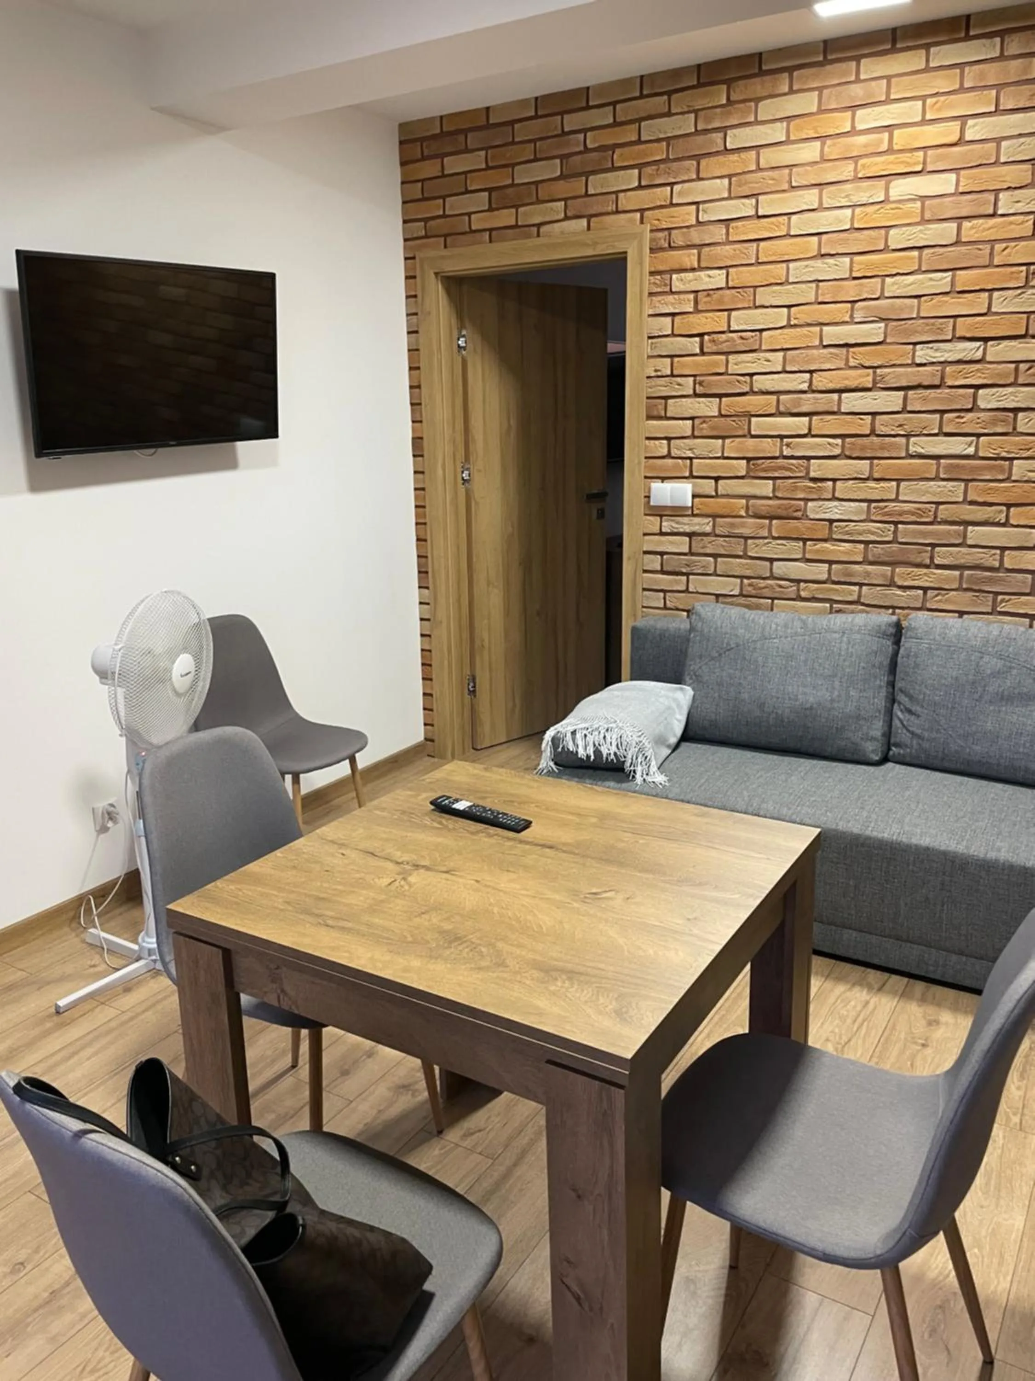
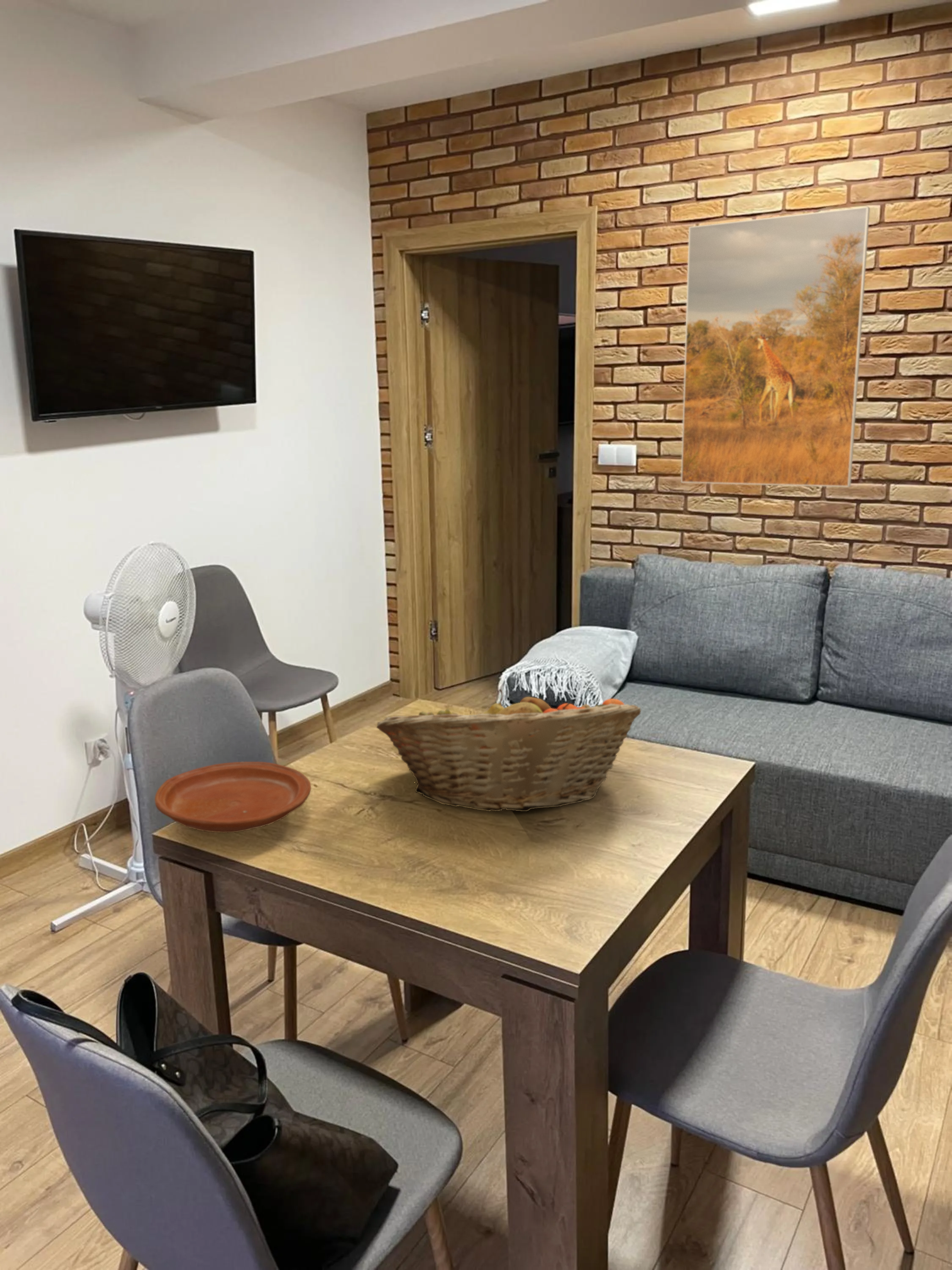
+ plate (235, 803)
+ fruit basket (509, 737)
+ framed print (768, 355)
